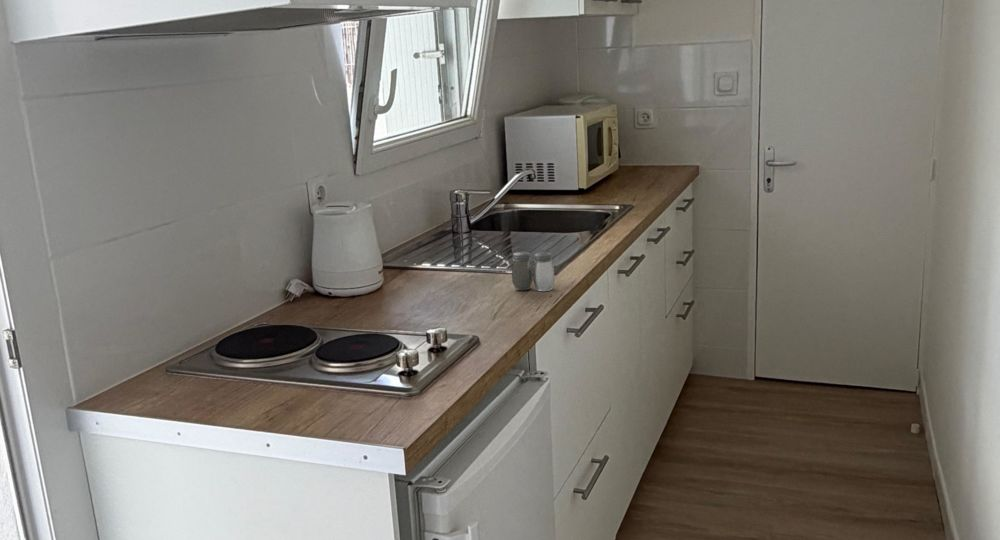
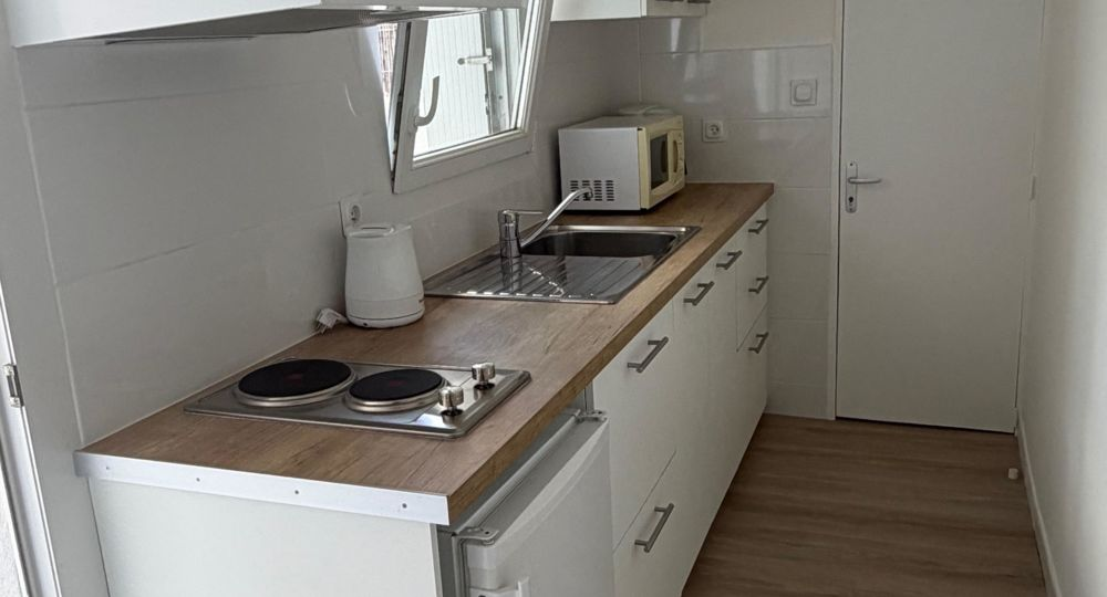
- salt and pepper shaker (532, 270)
